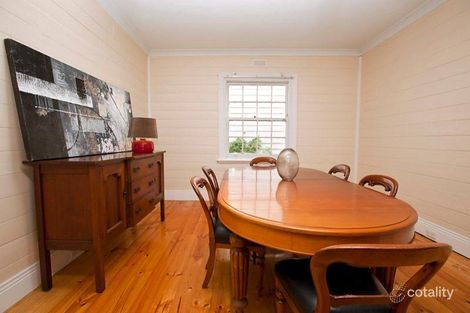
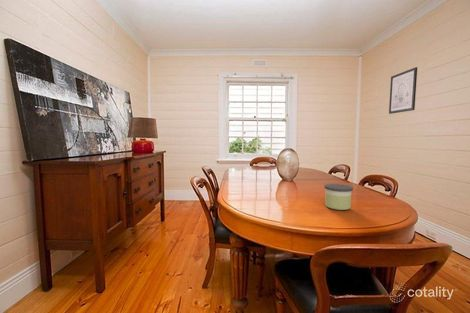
+ candle (337, 196)
+ wall art (402, 92)
